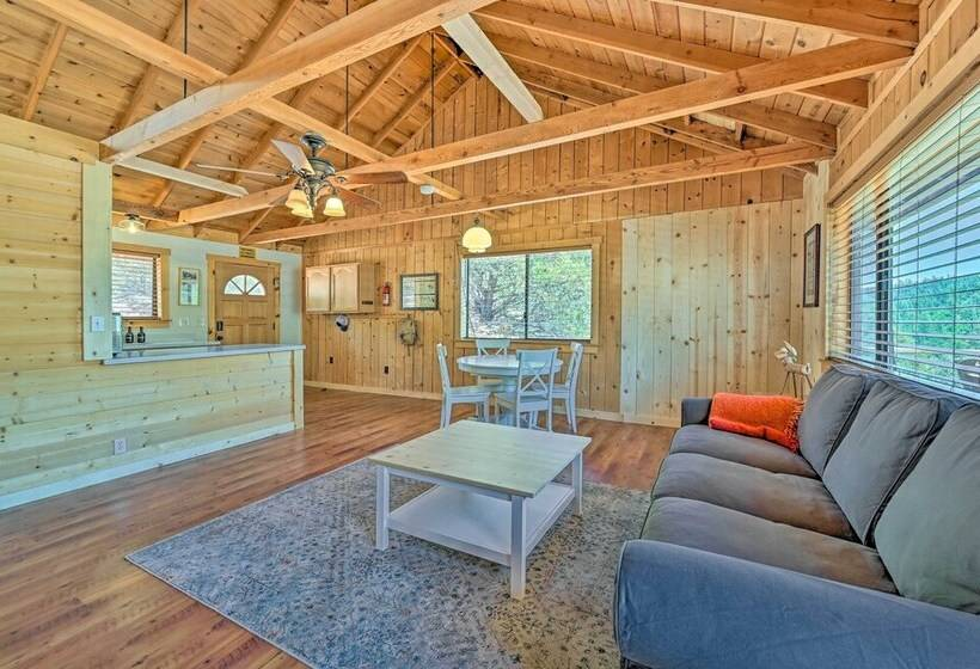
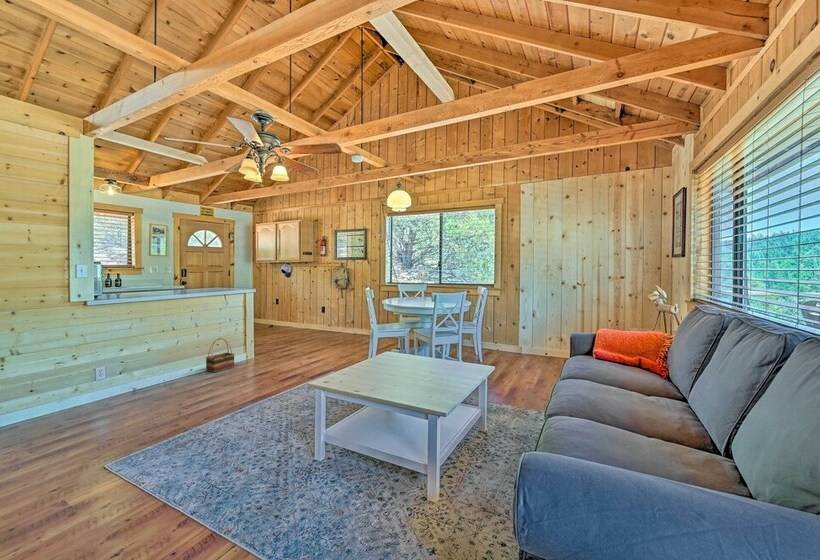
+ basket (220, 354)
